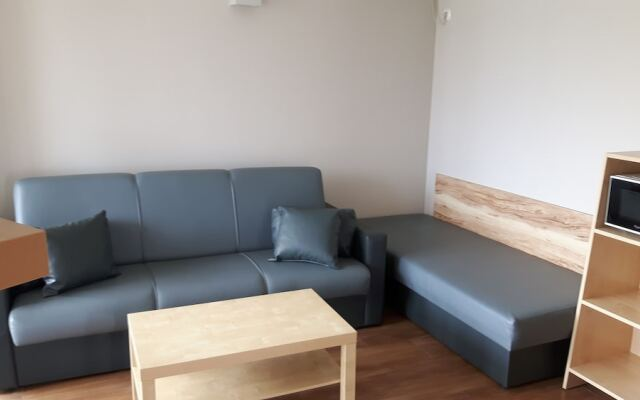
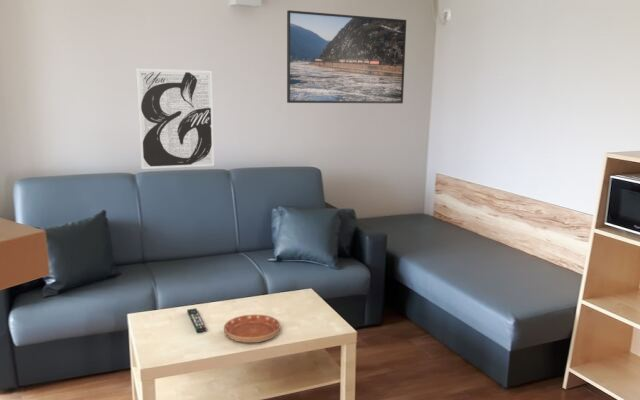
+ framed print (348, 59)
+ saucer (252, 329)
+ wall art (176, 119)
+ remote control (196, 319)
